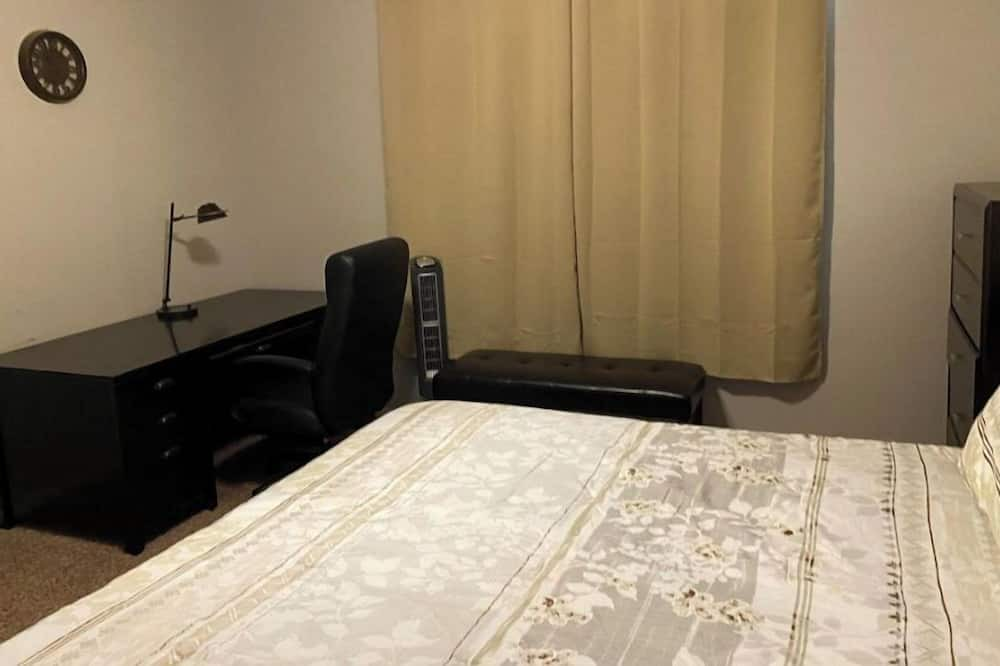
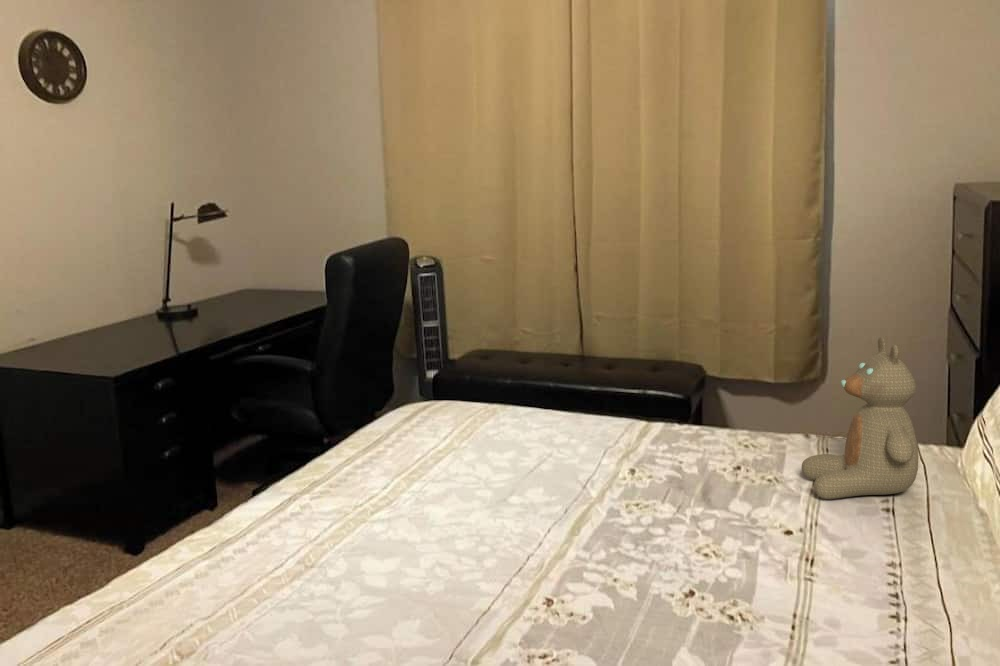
+ teddy bear (860, 416)
